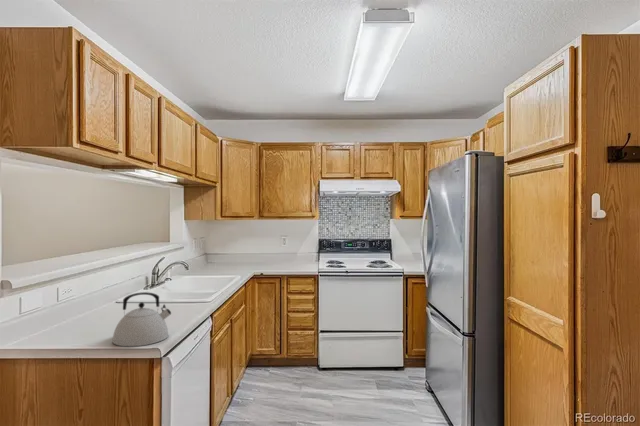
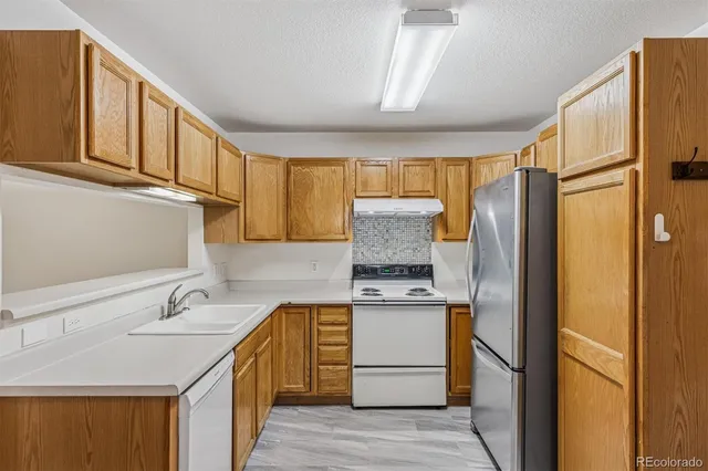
- kettle (142, 315)
